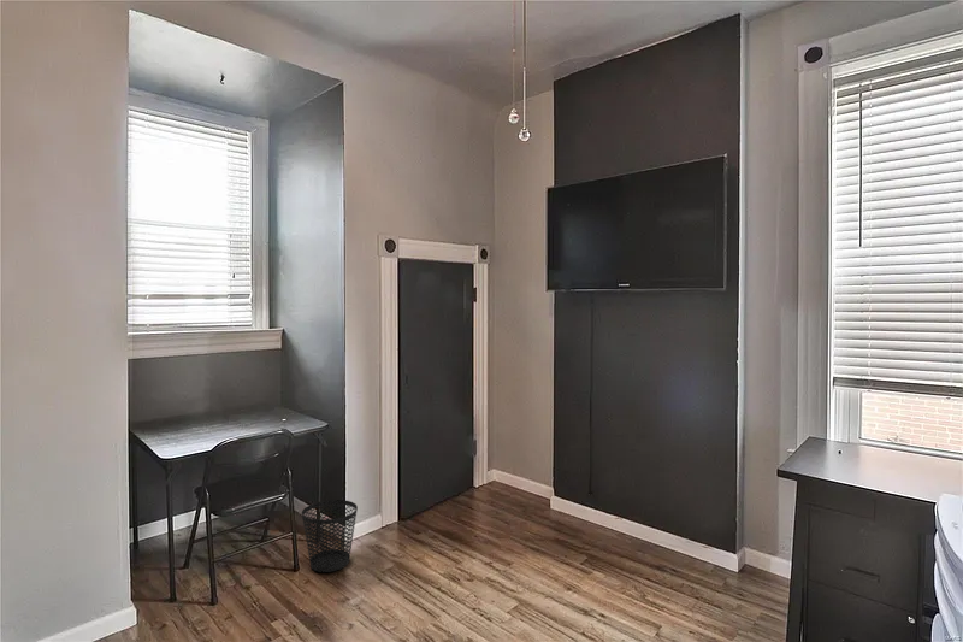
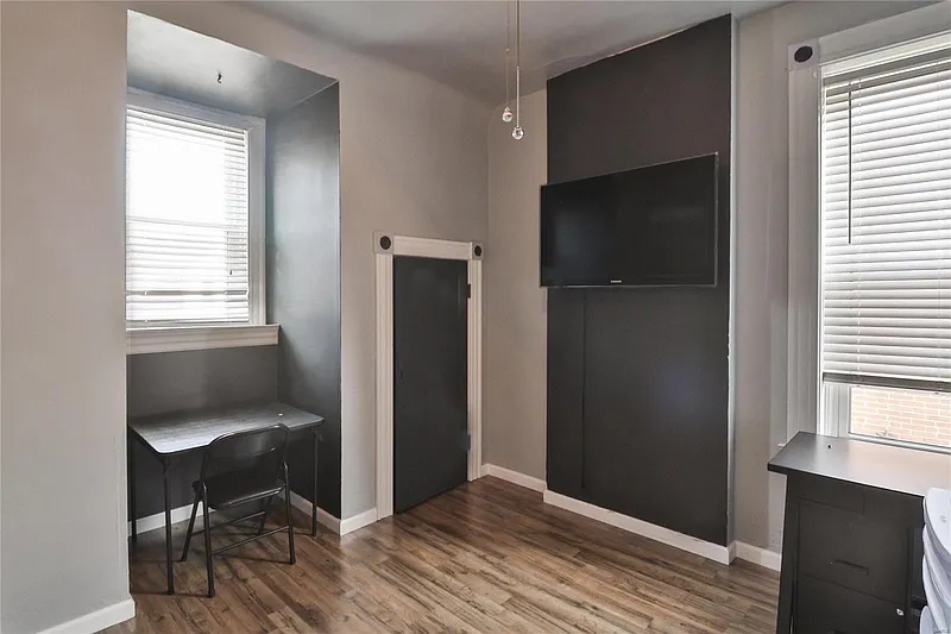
- wastebasket (330, 536)
